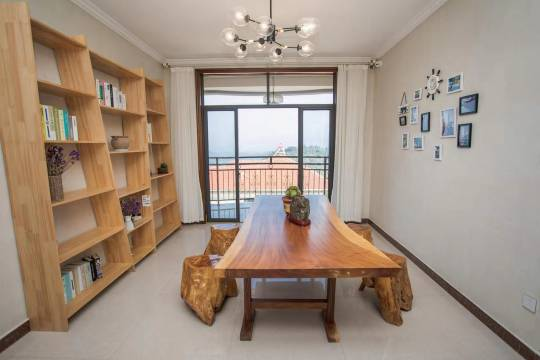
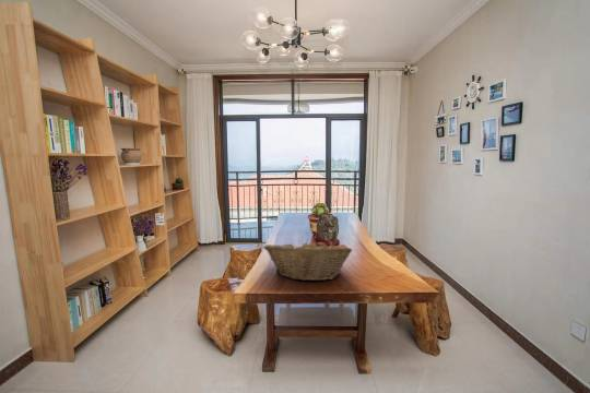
+ fruit basket (307, 254)
